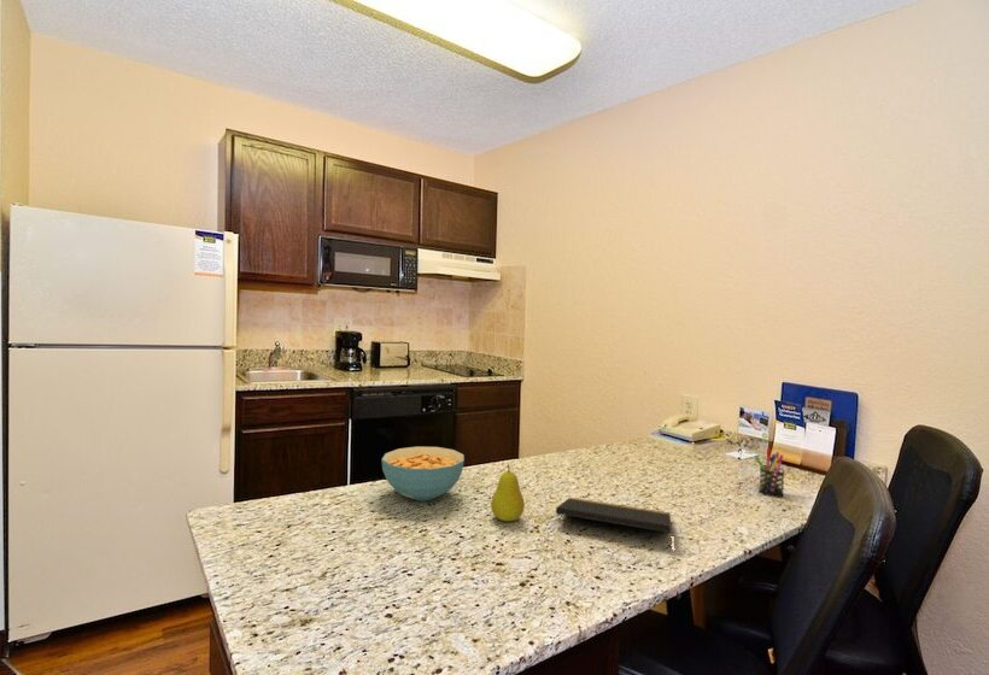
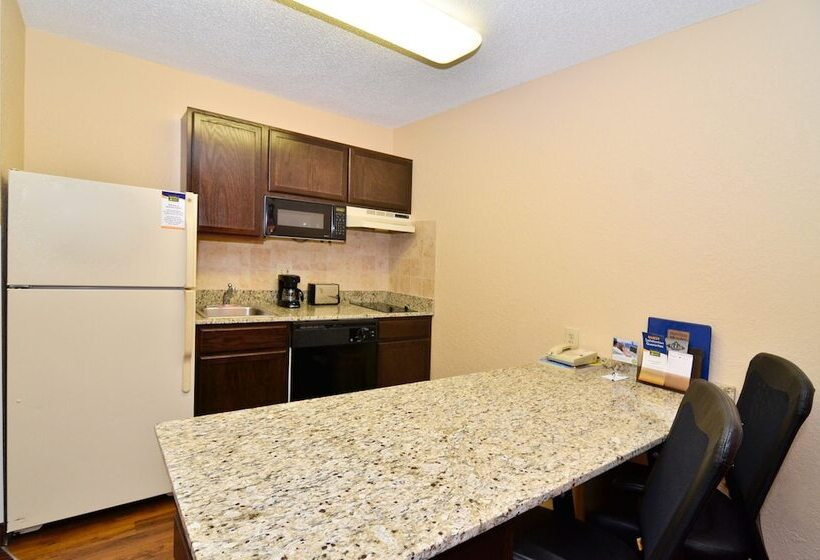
- cereal bowl (423, 476)
- fruit (508, 491)
- pen holder (768, 471)
- notepad (614, 512)
